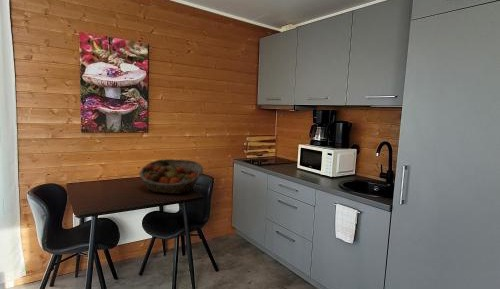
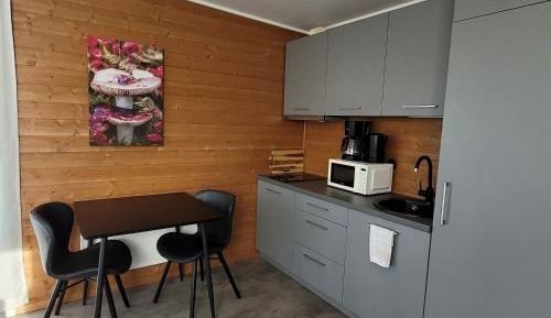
- fruit basket (171, 175)
